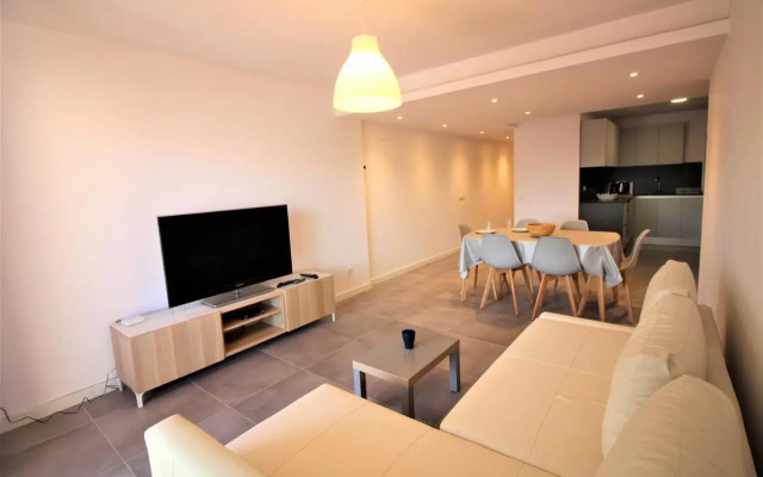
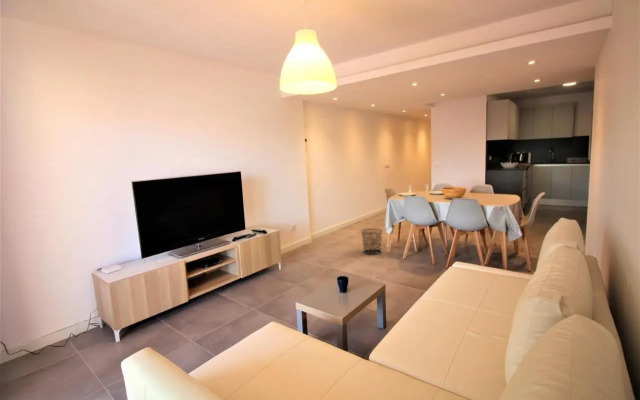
+ waste bin (372, 241)
